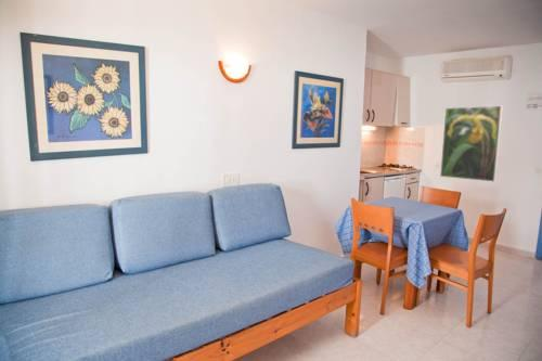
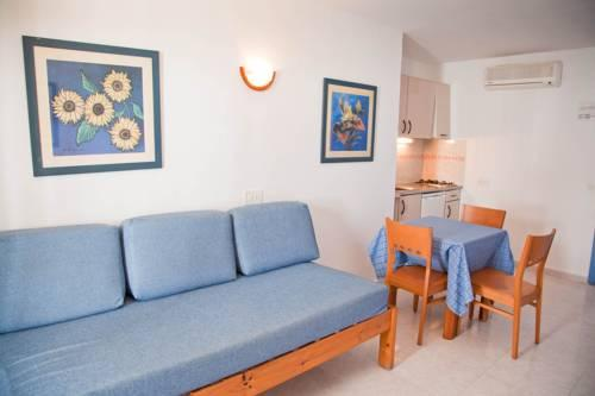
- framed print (469, 143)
